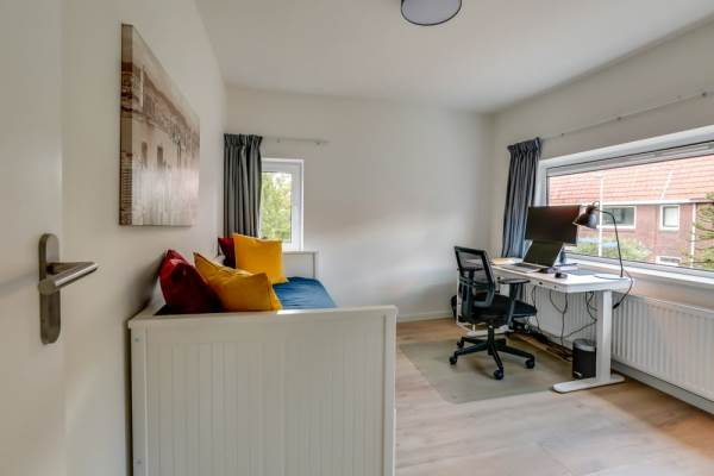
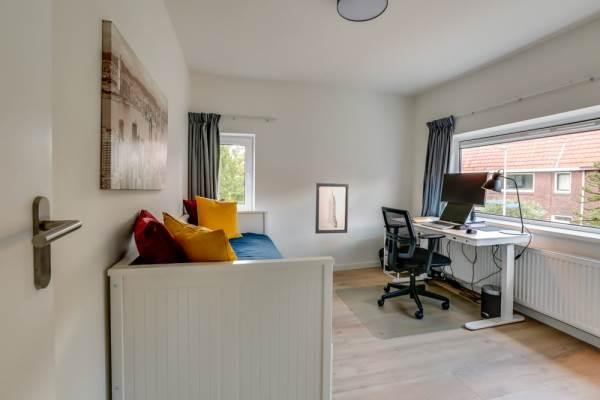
+ wall art (332, 208)
